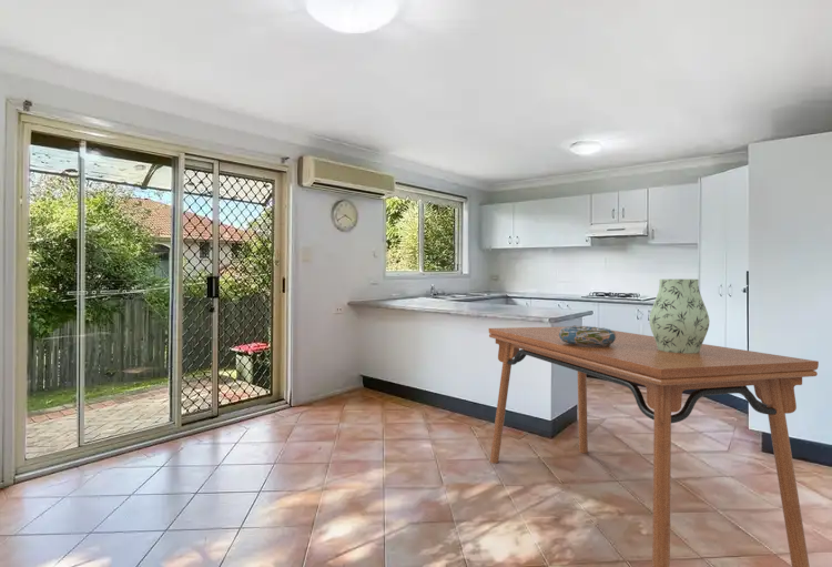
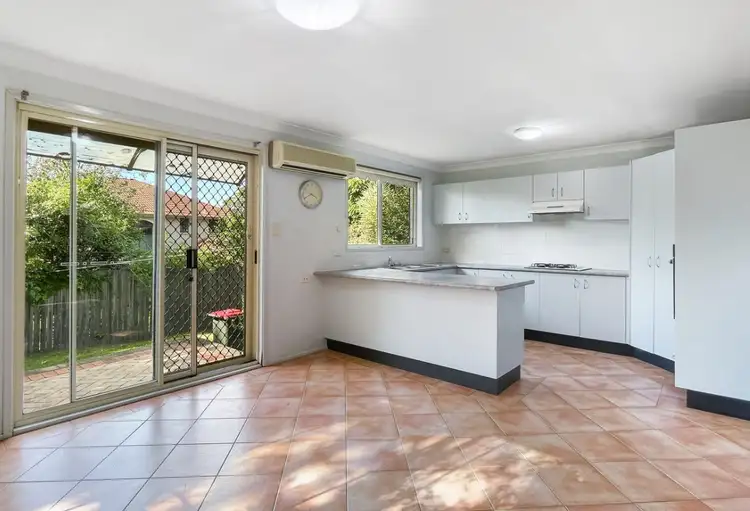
- decorative bowl (586, 335)
- dining table (586, 424)
- vase (678, 314)
